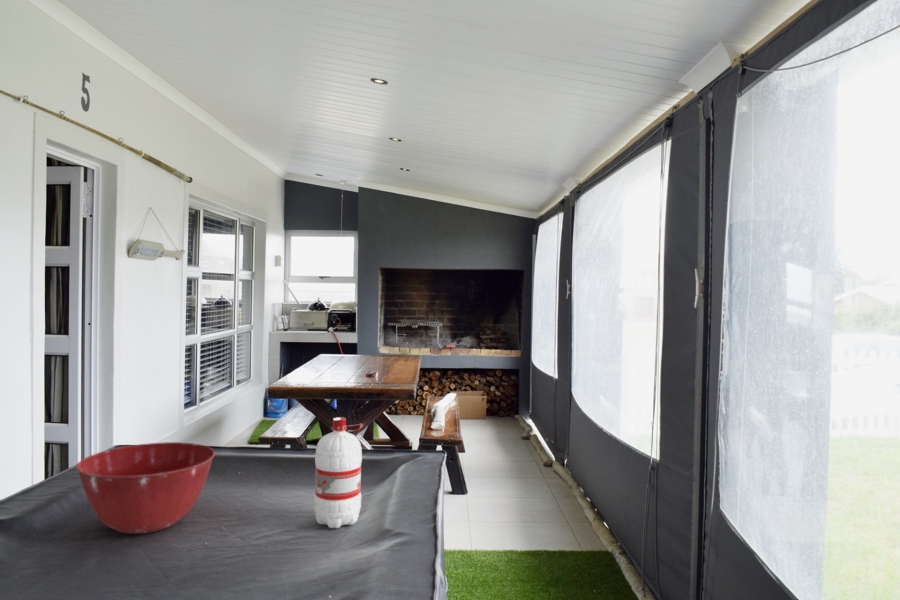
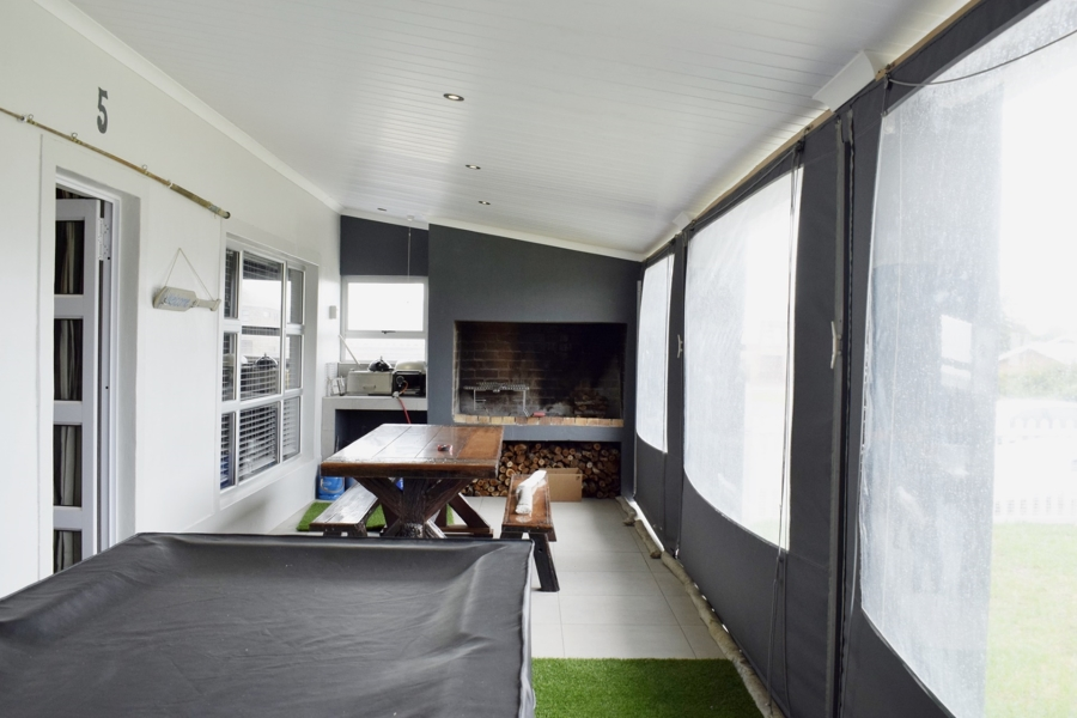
- water bottle (338, 469)
- mixing bowl (148, 489)
